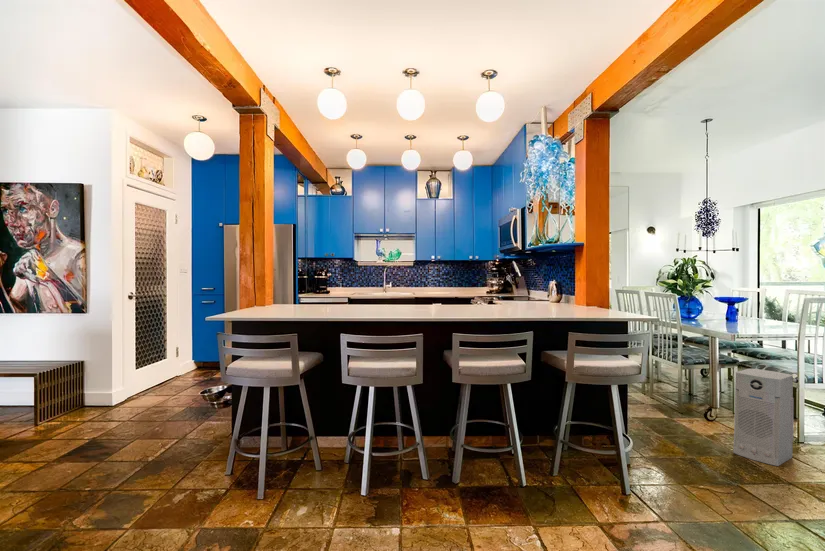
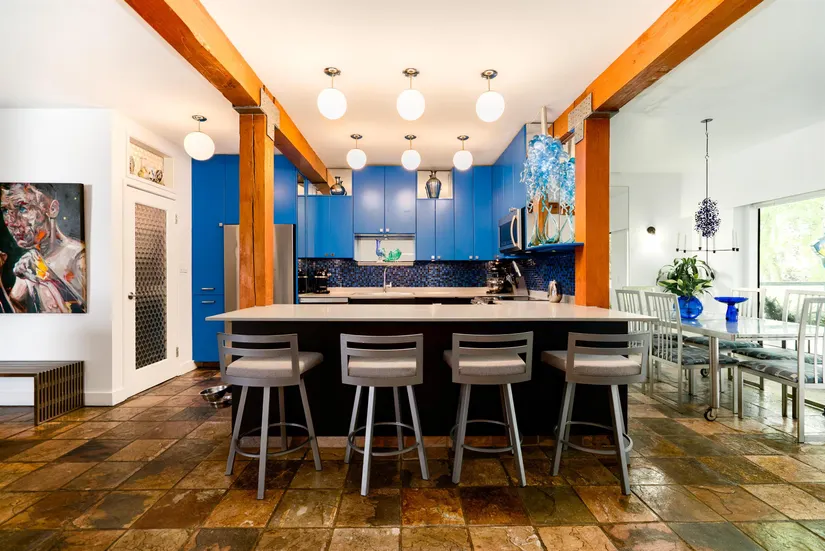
- air purifier (763, 414)
